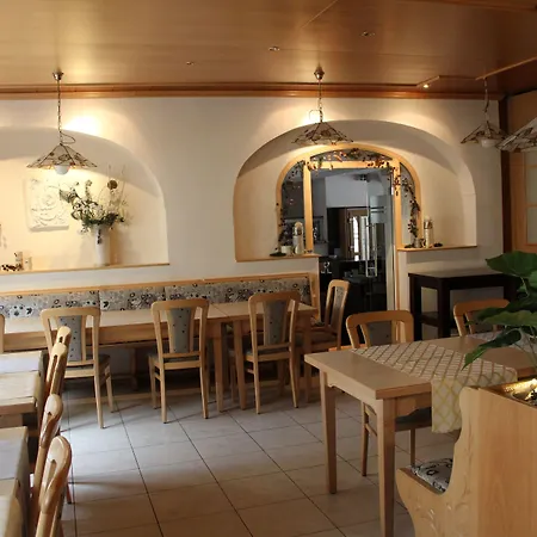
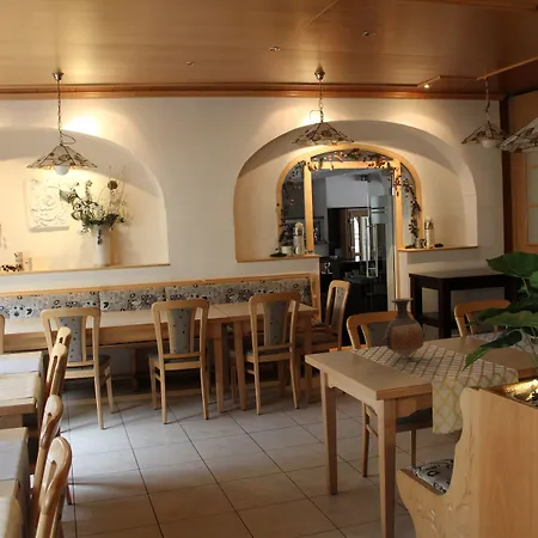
+ vase (403, 328)
